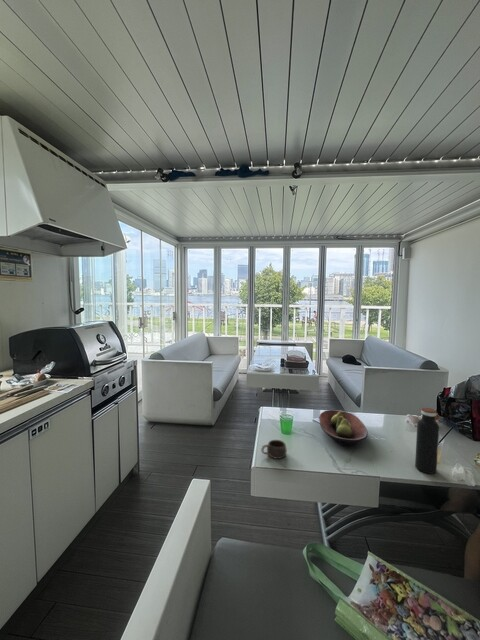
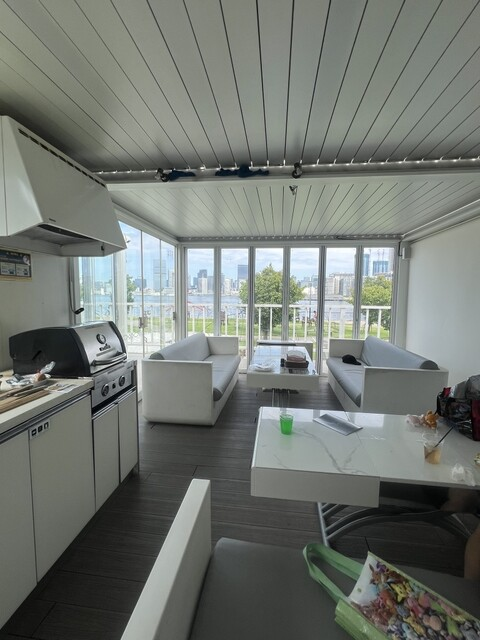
- cup (273, 448)
- fruit bowl (341, 424)
- water bottle (427, 439)
